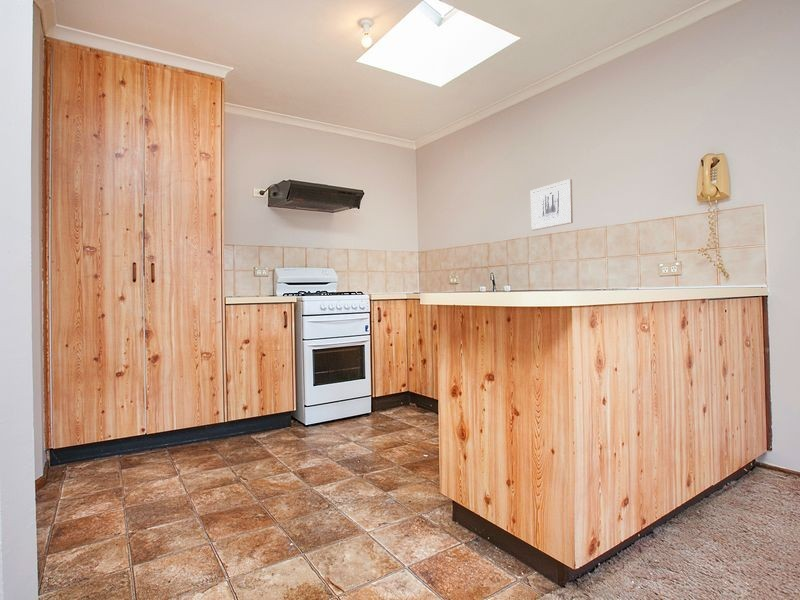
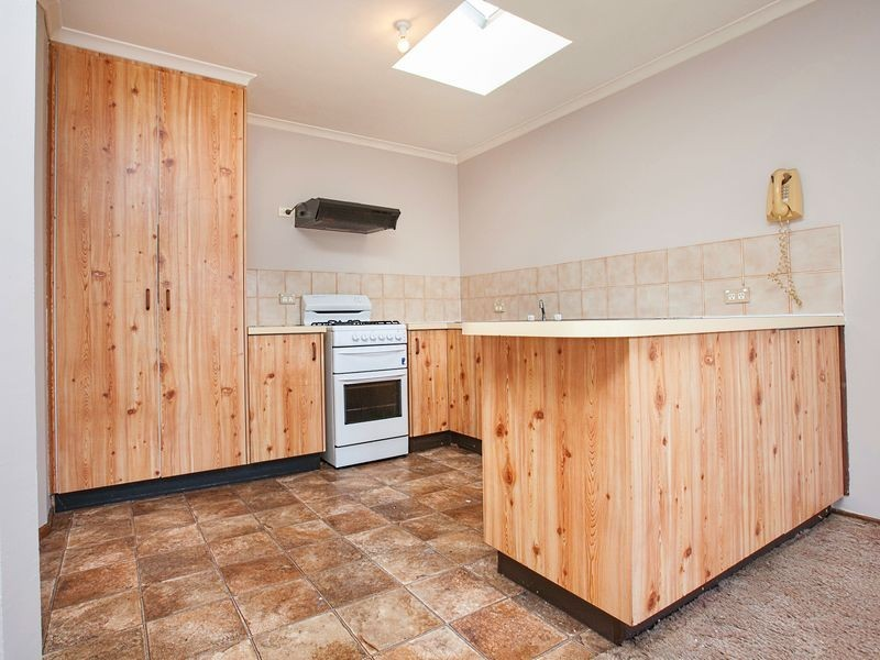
- wall art (550, 206)
